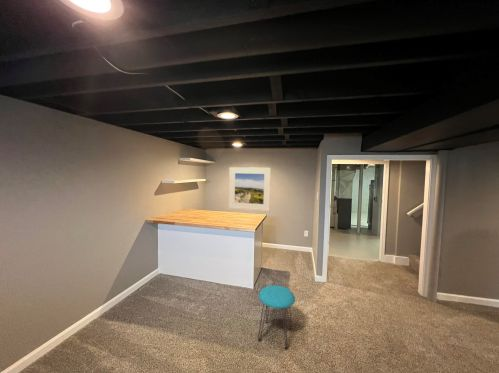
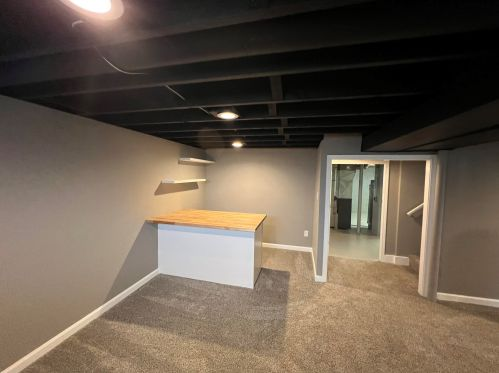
- stool (278, 308)
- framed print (249, 188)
